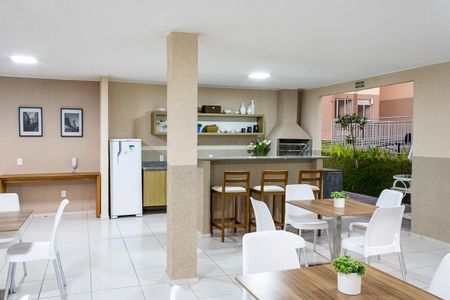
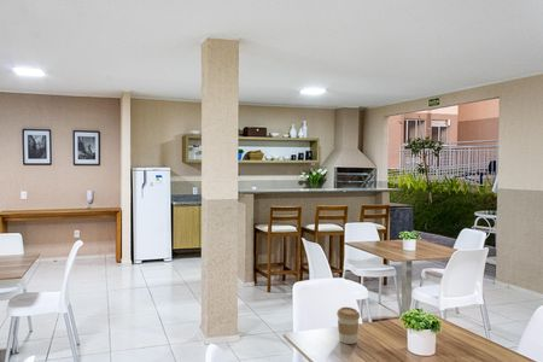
+ coffee cup (348, 325)
